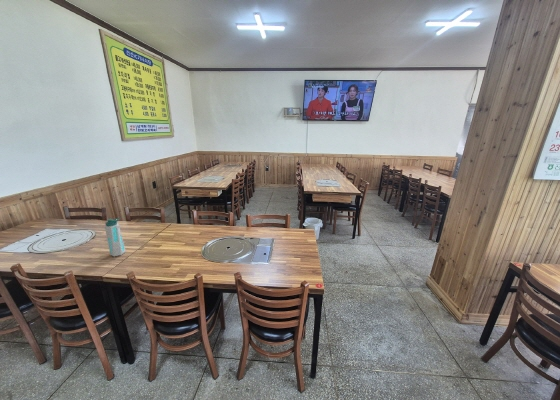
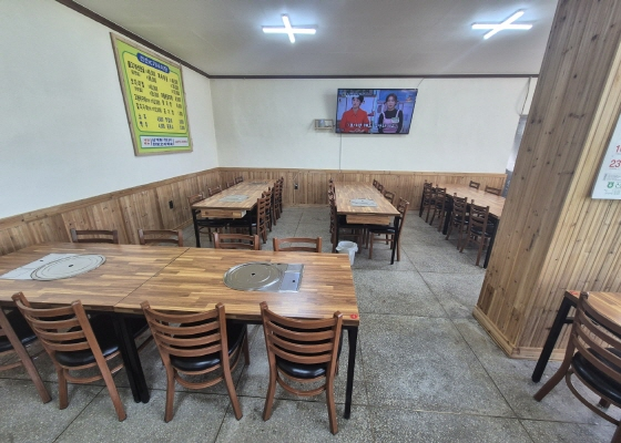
- water bottle (115, 236)
